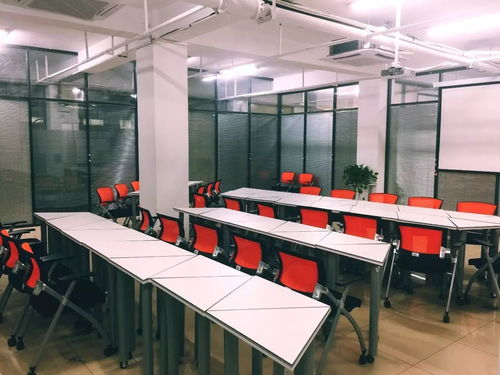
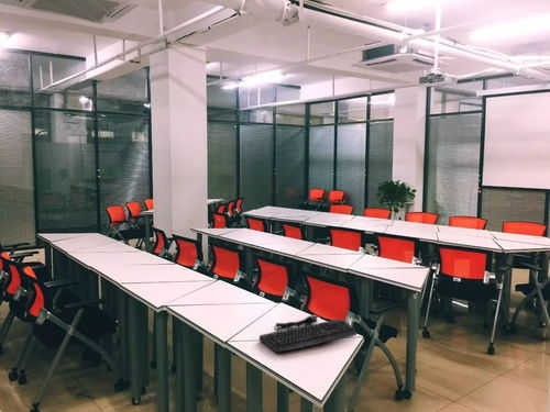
+ keyboard (304, 330)
